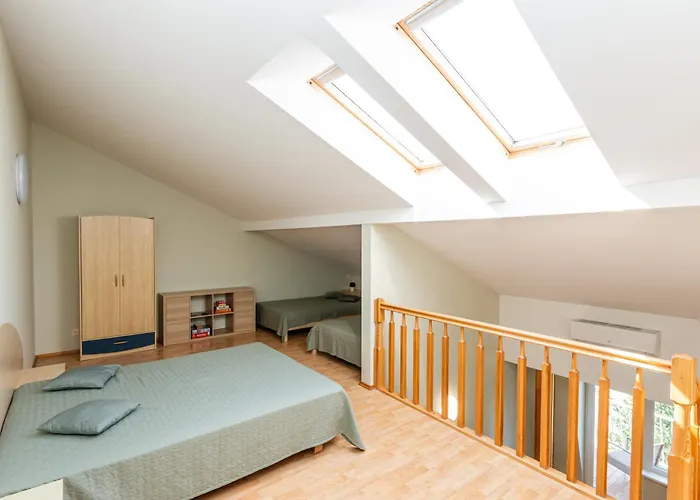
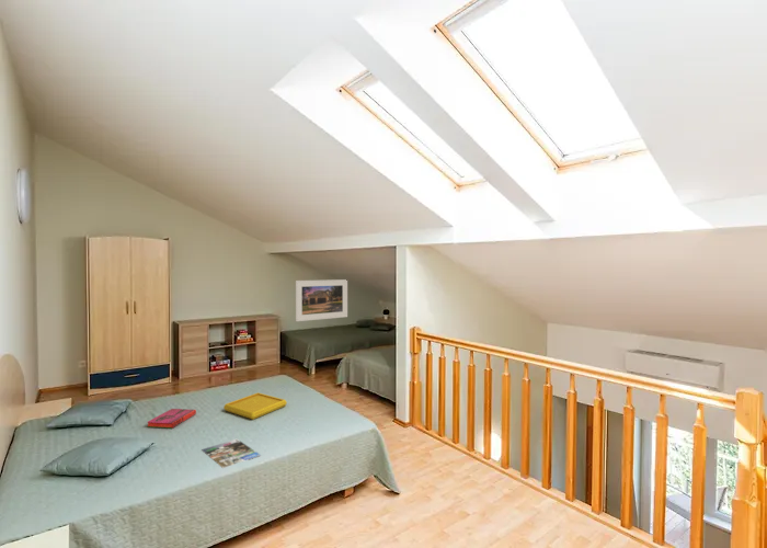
+ serving tray (255, 404)
+ magazine (230, 452)
+ hardback book (172, 418)
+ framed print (322, 299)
